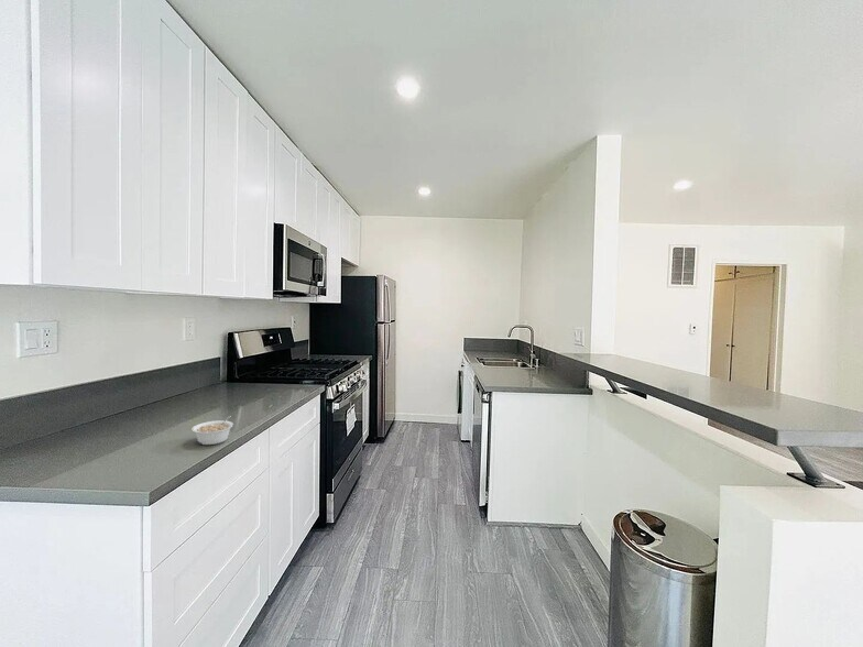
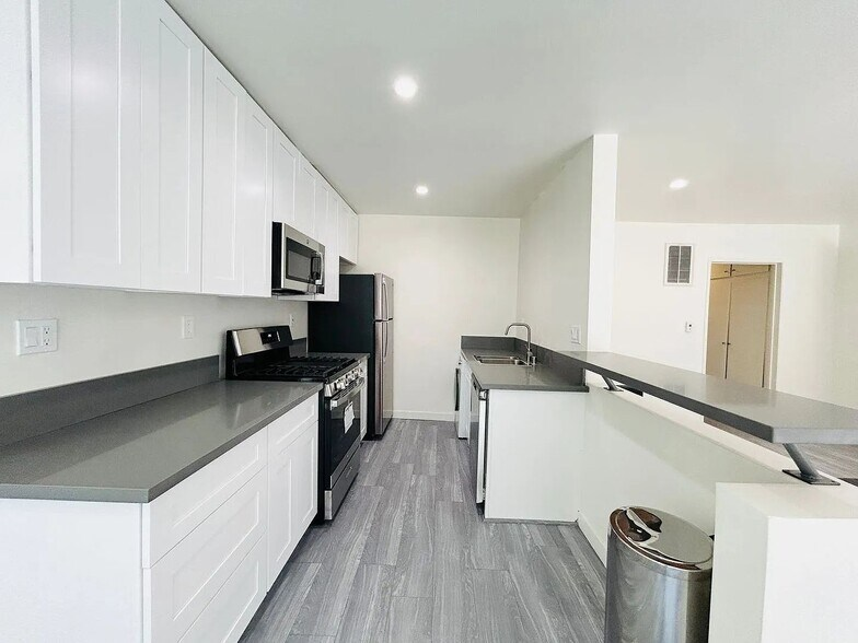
- legume (212, 431)
